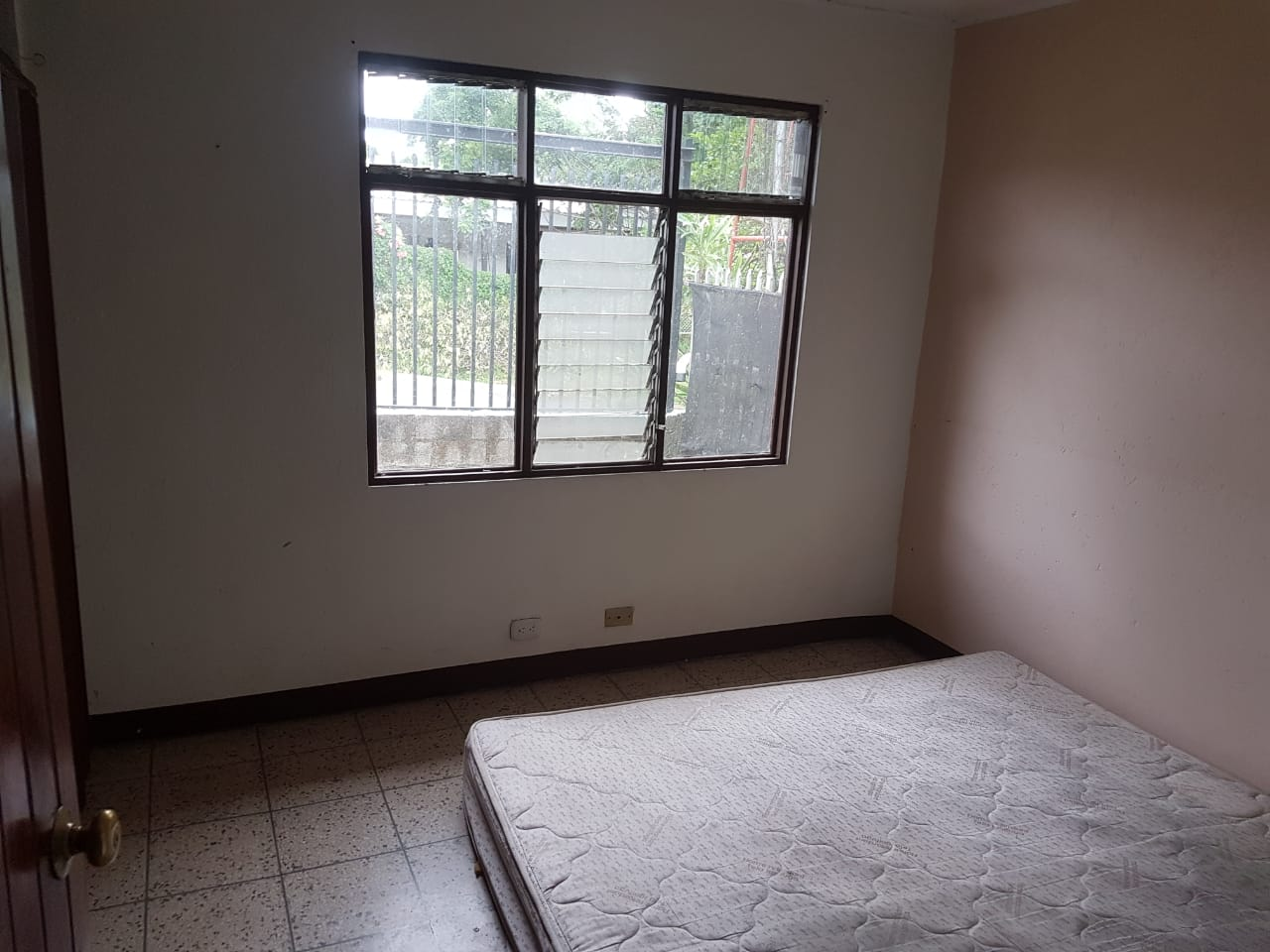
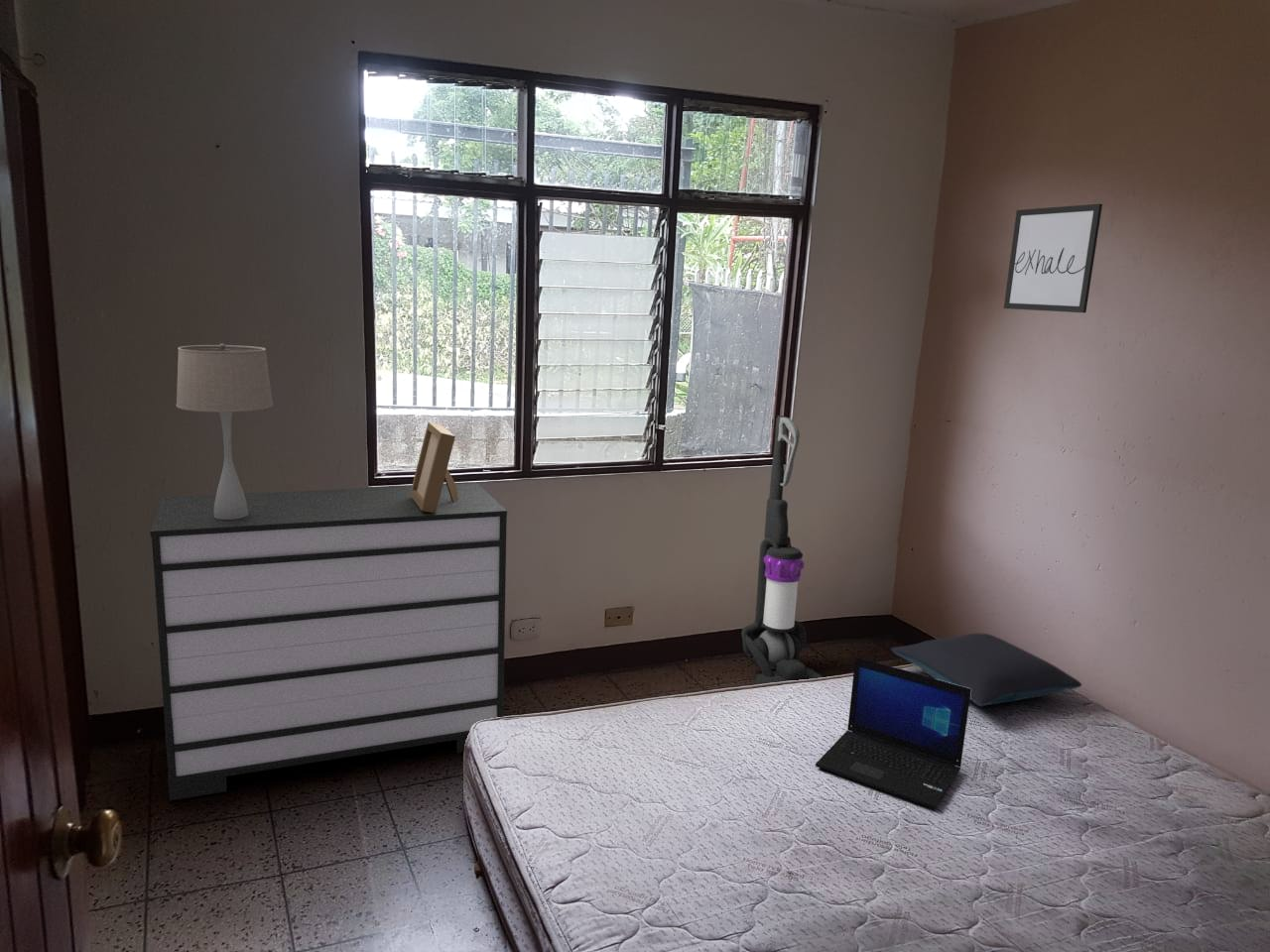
+ table lamp (226, 430)
+ wall art (1050, 259)
+ vacuum cleaner (790, 553)
+ pillow (982, 666)
+ dresser (338, 626)
+ photo frame (439, 465)
+ laptop (893, 728)
